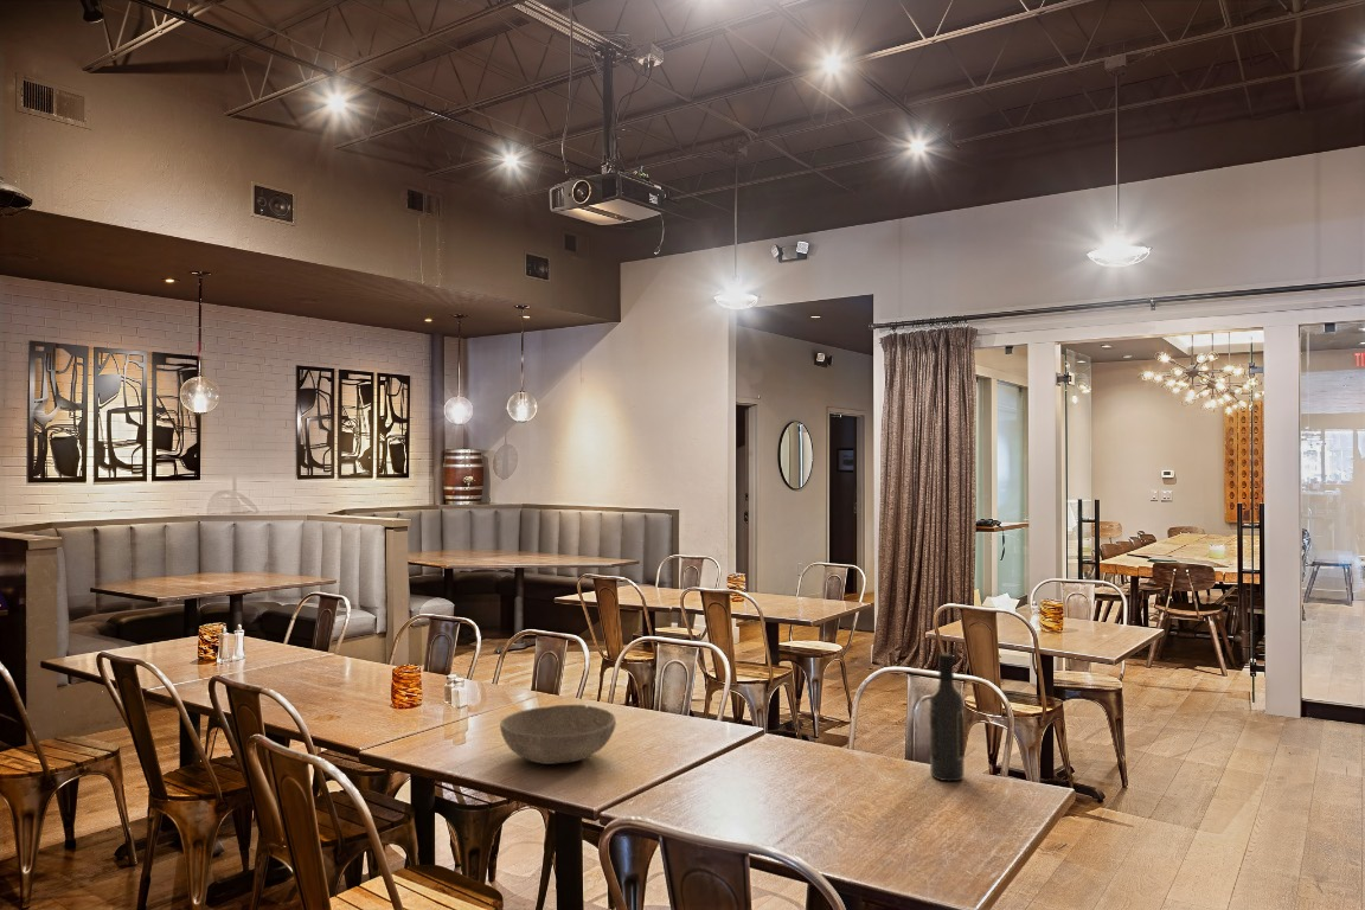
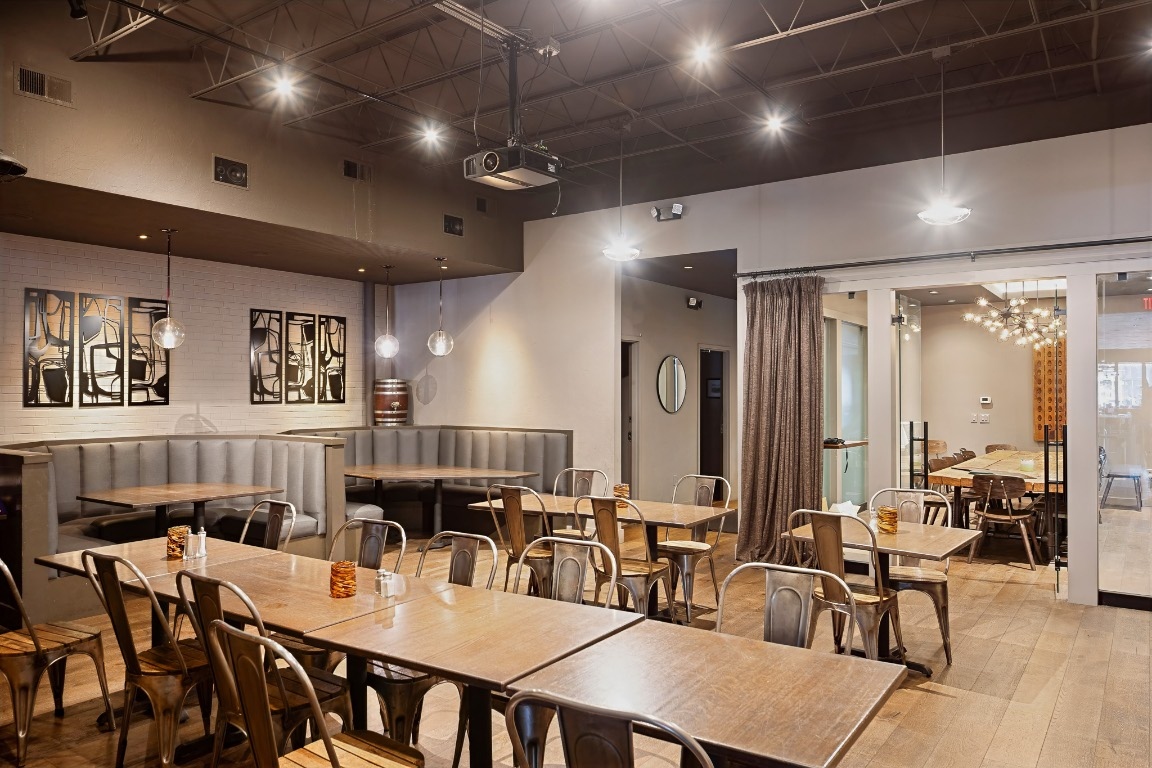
- bowl (558, 737)
- wine bottle (946, 714)
